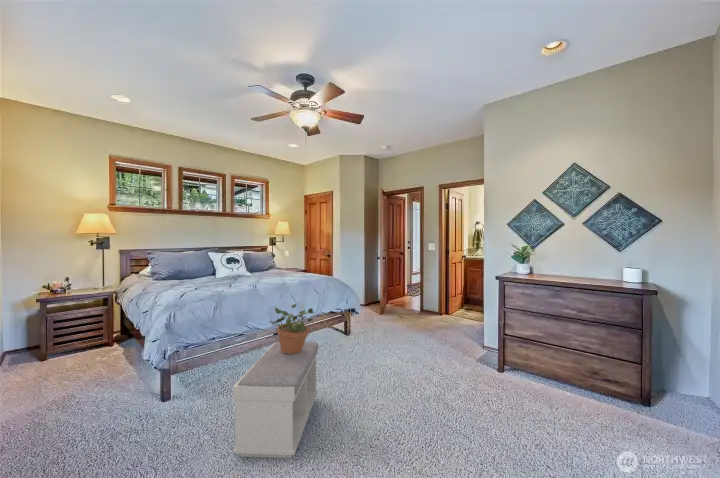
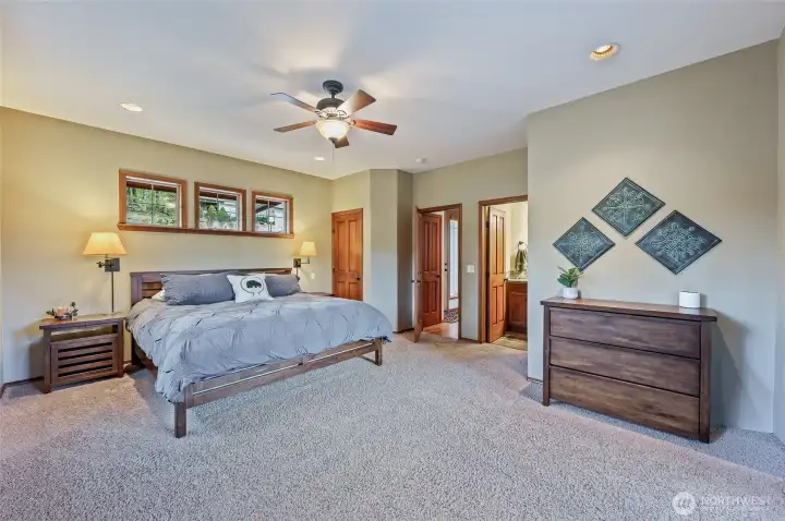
- bench (283, 390)
- potted plant (288, 330)
